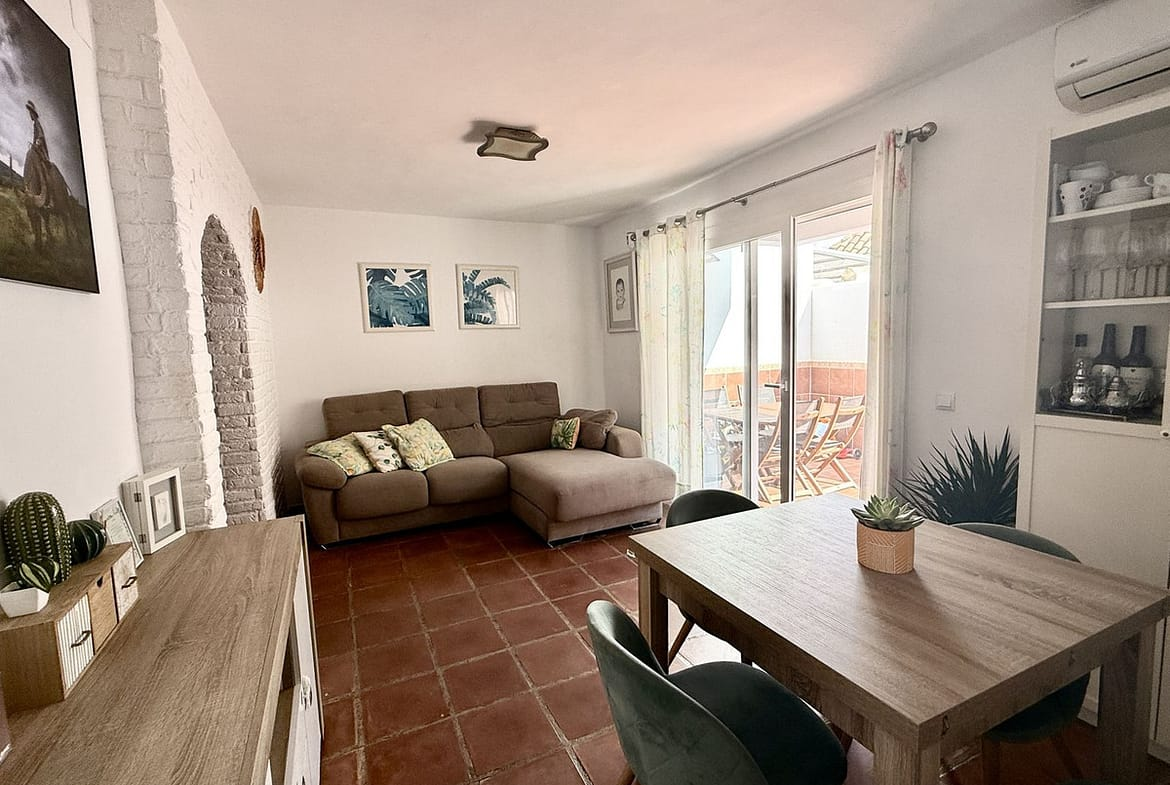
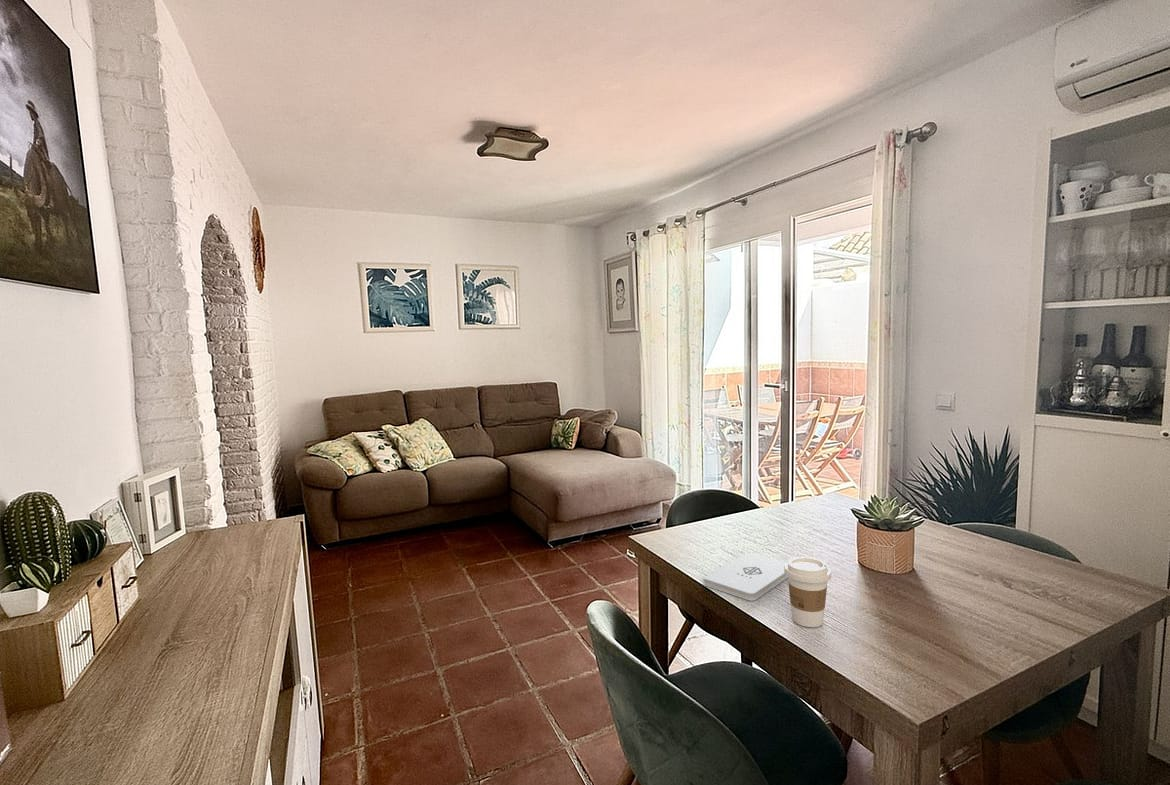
+ notepad (750, 574)
+ coffee cup (807, 591)
